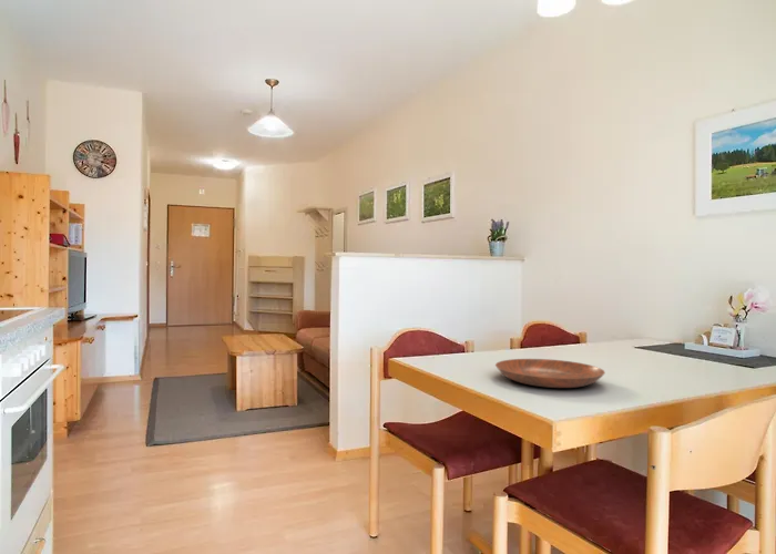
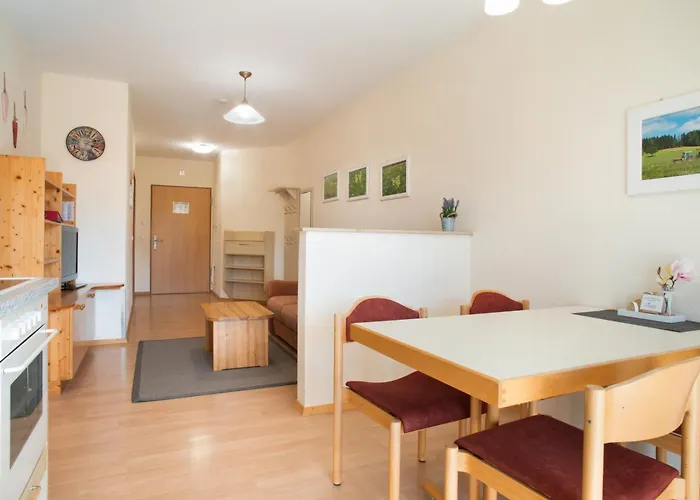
- bowl (548, 373)
